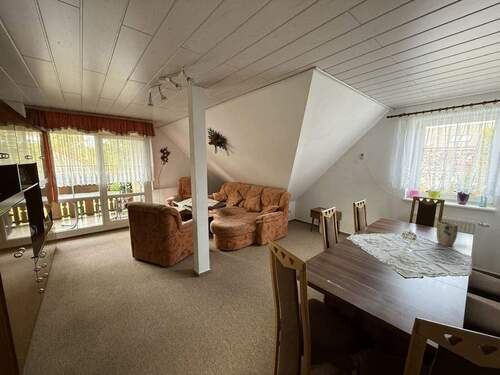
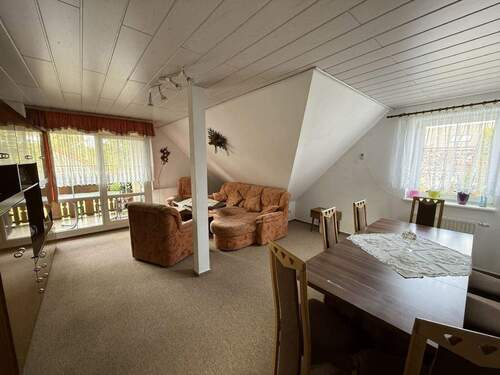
- plant pot (446, 233)
